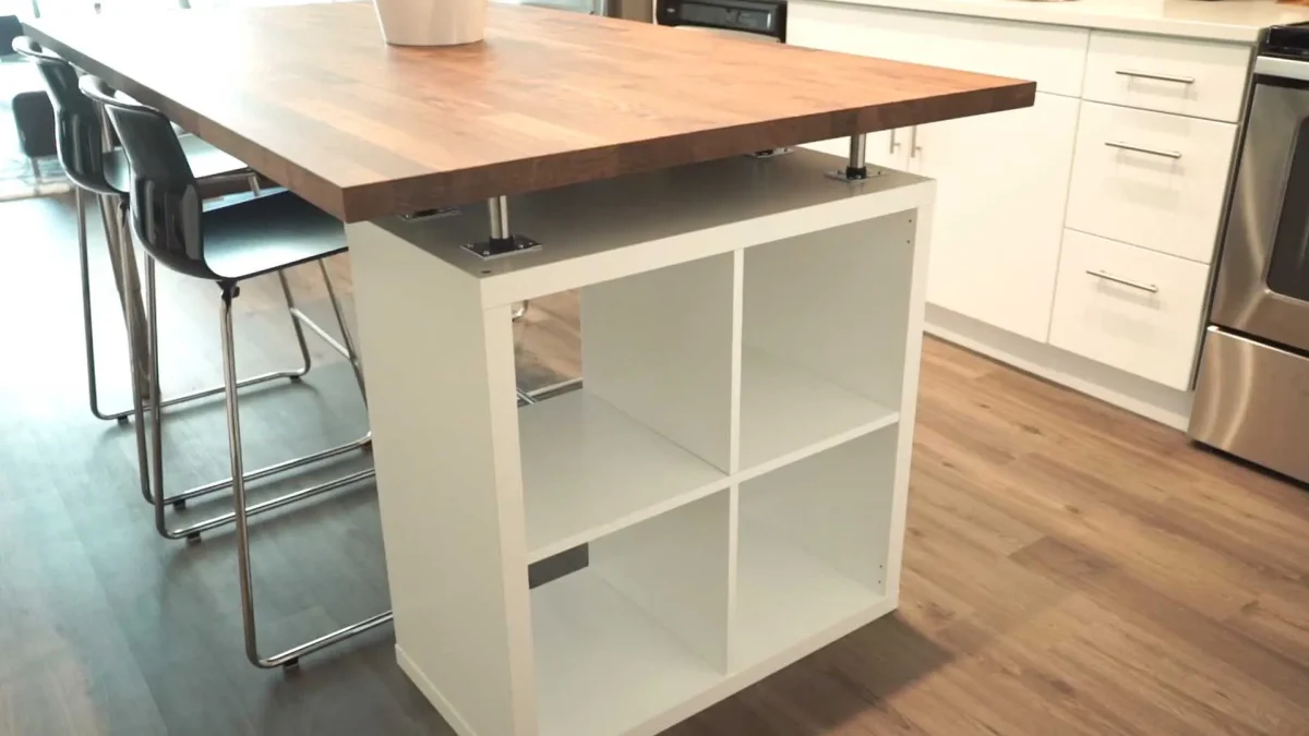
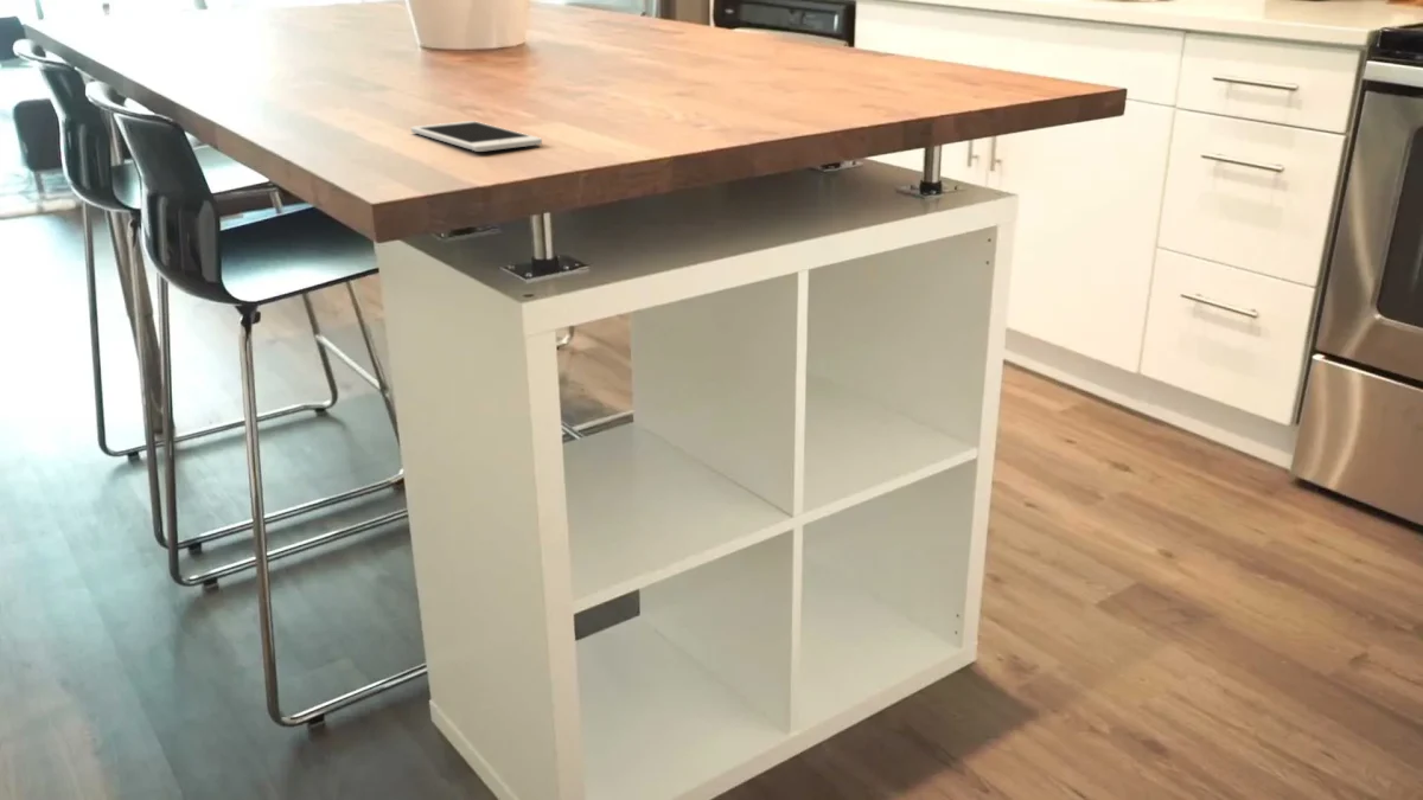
+ cell phone (474, 135)
